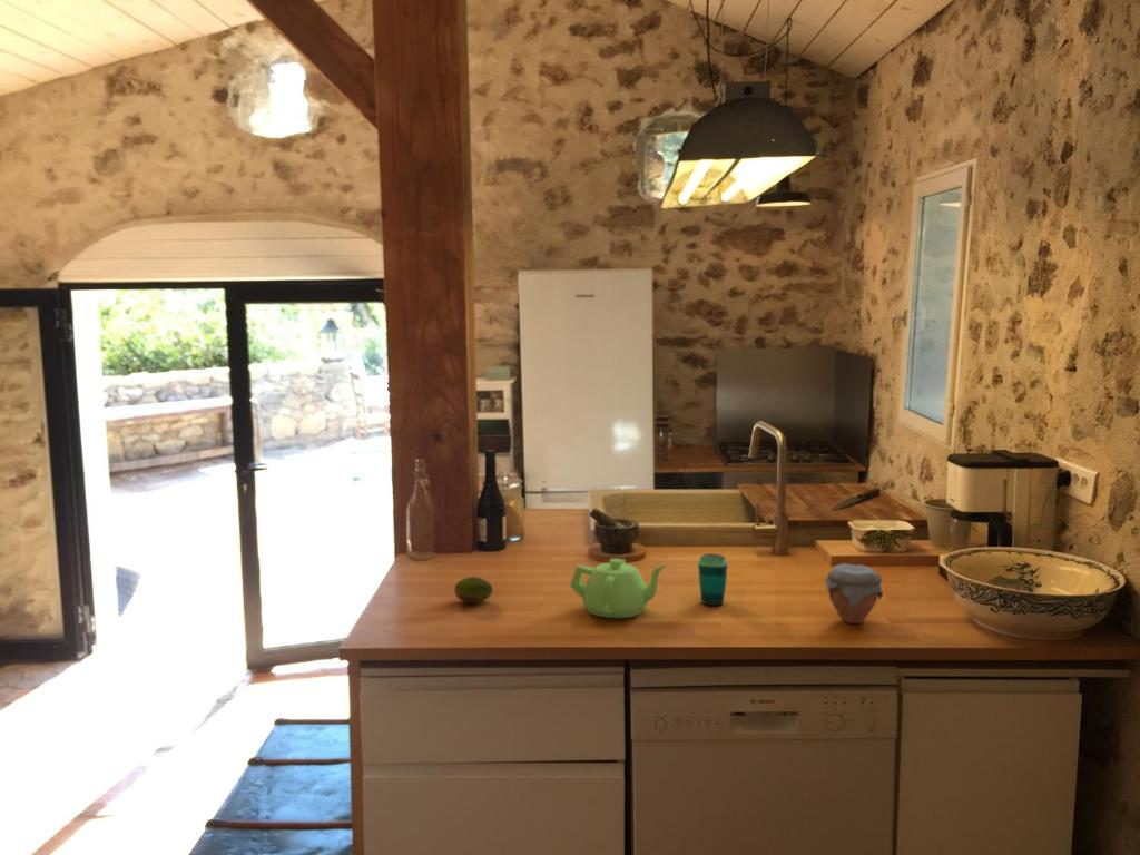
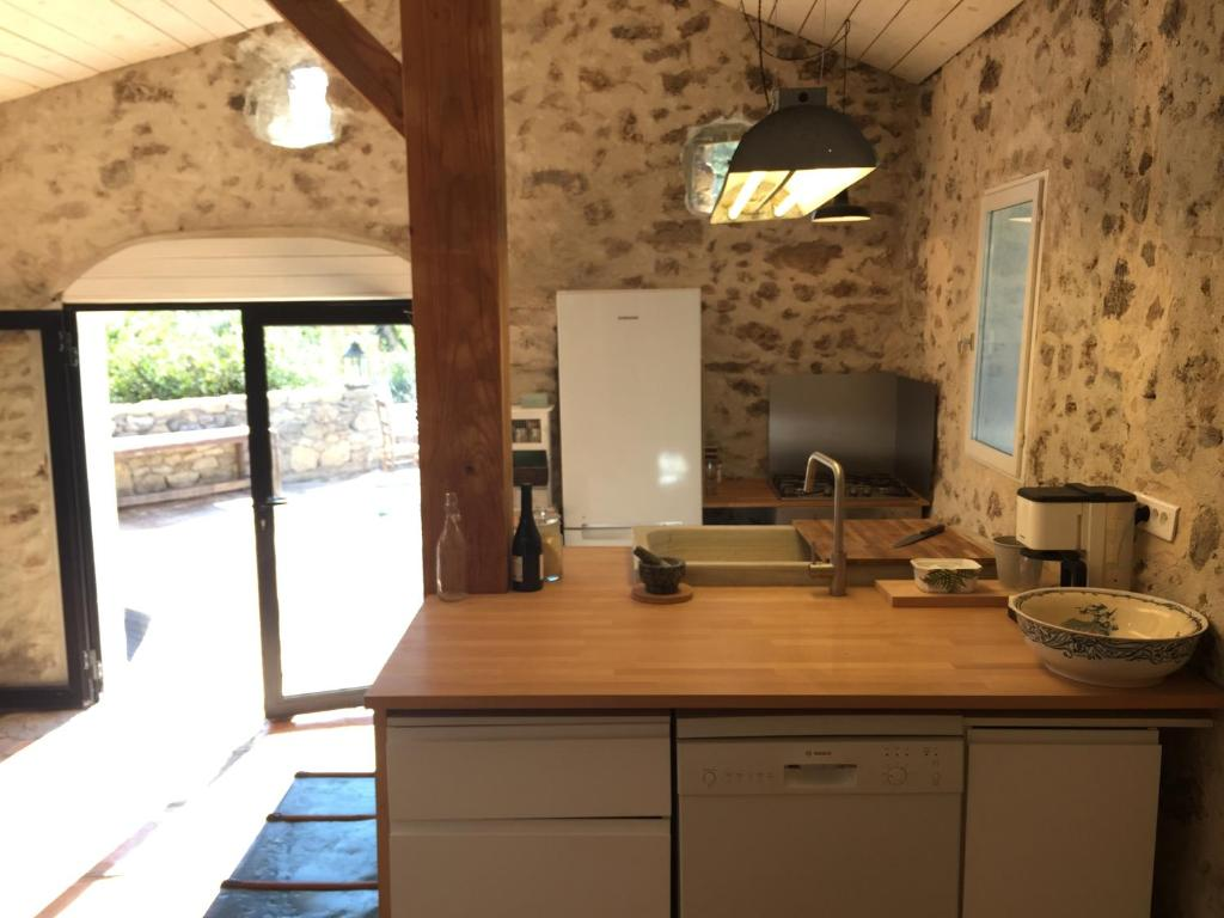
- jar (853, 593)
- fruit (473, 589)
- cup (711, 579)
- teapot (618, 583)
